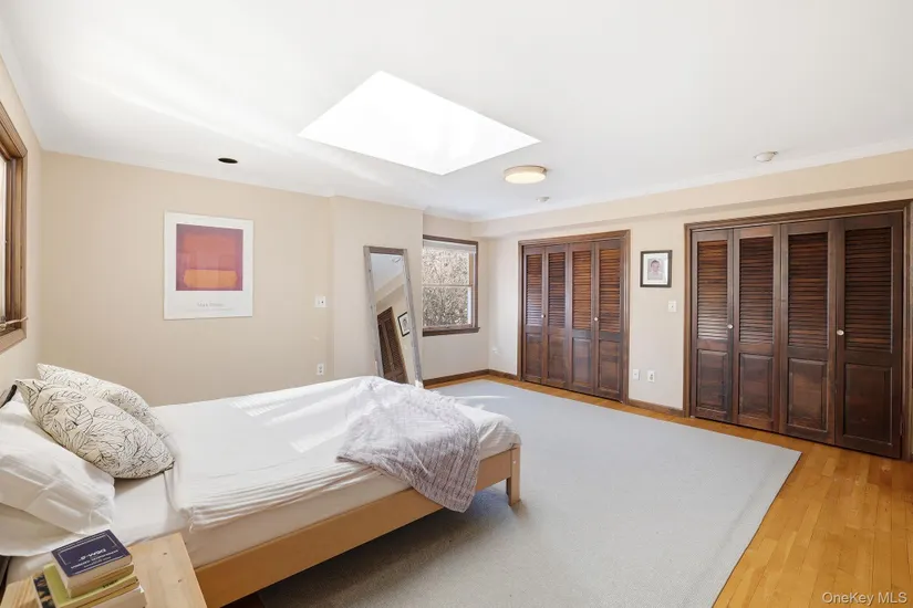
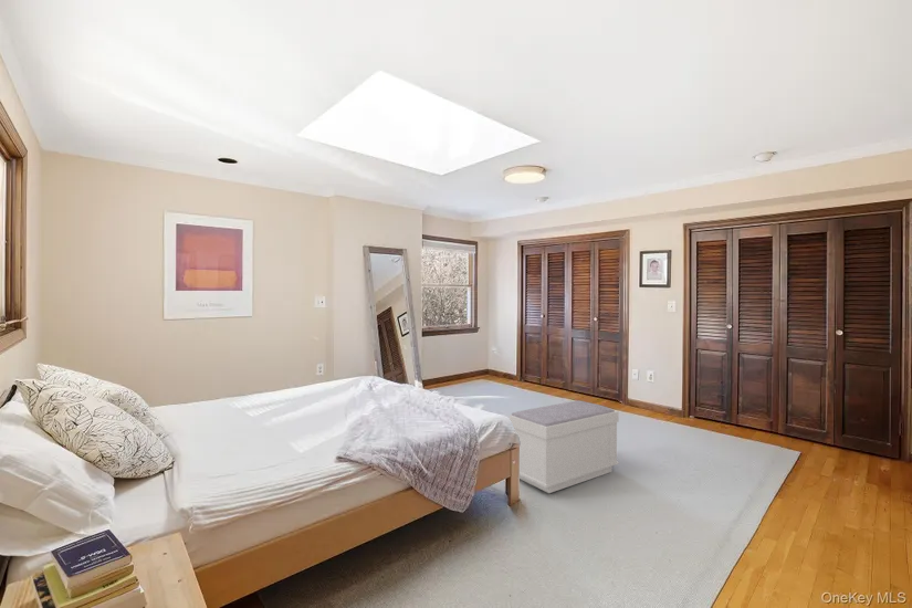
+ bench (564, 441)
